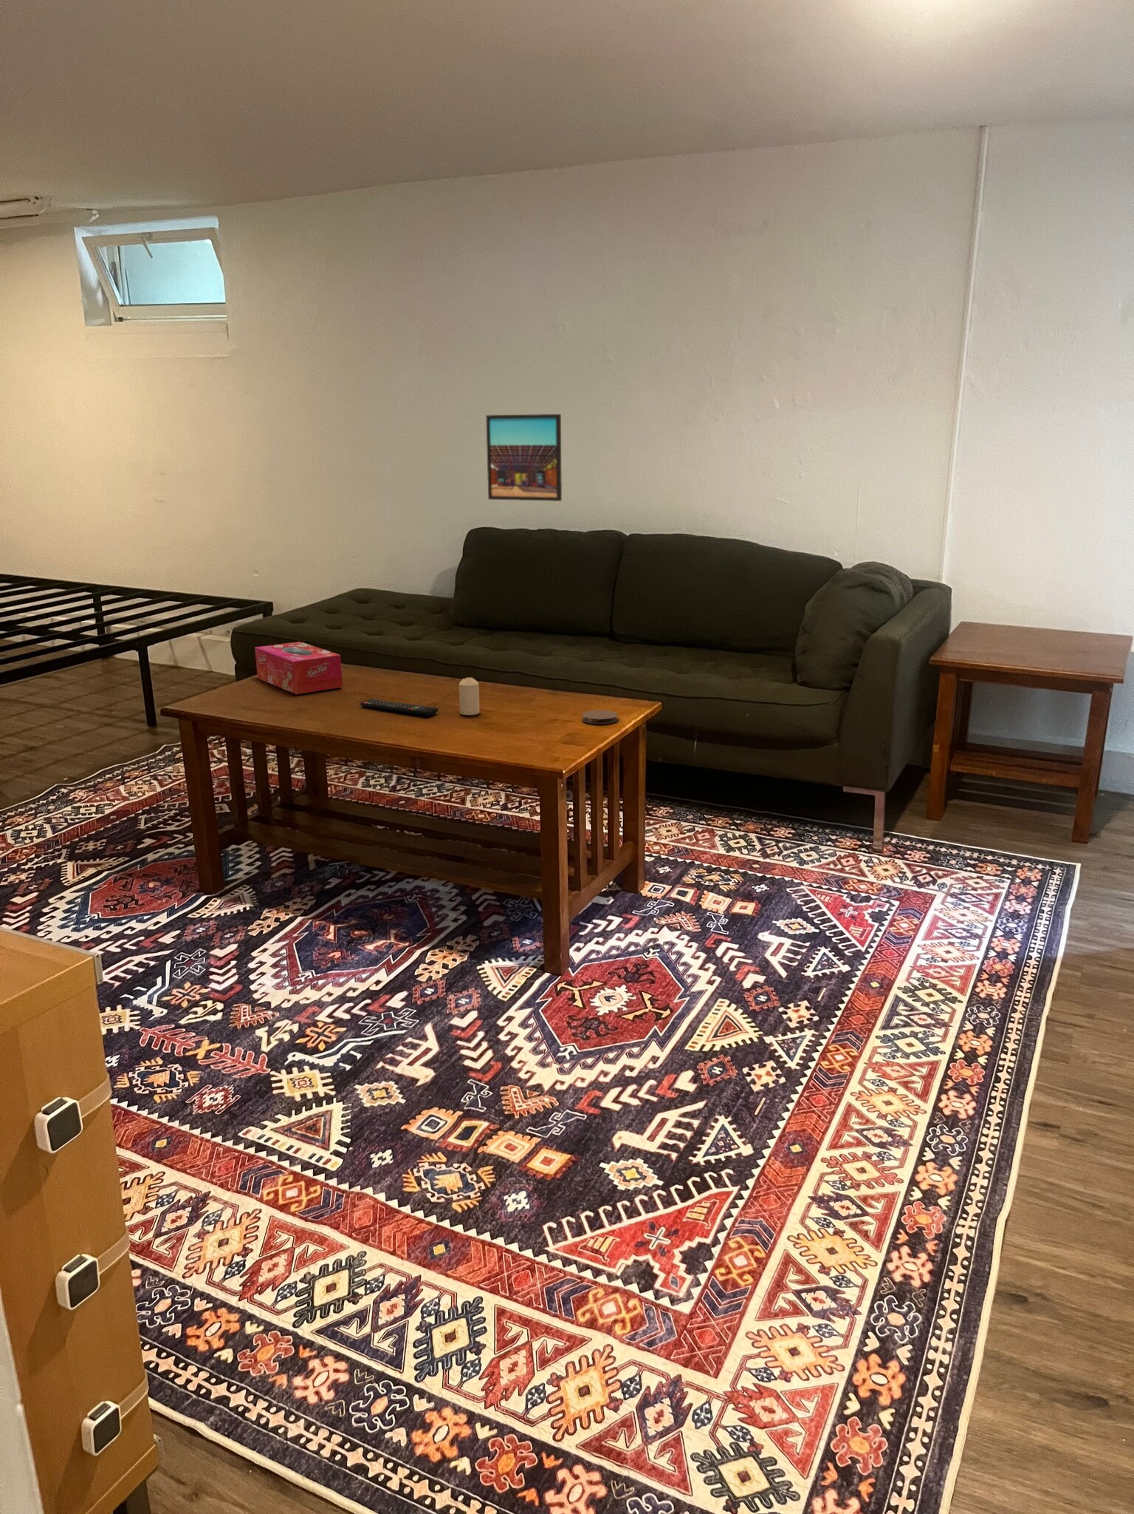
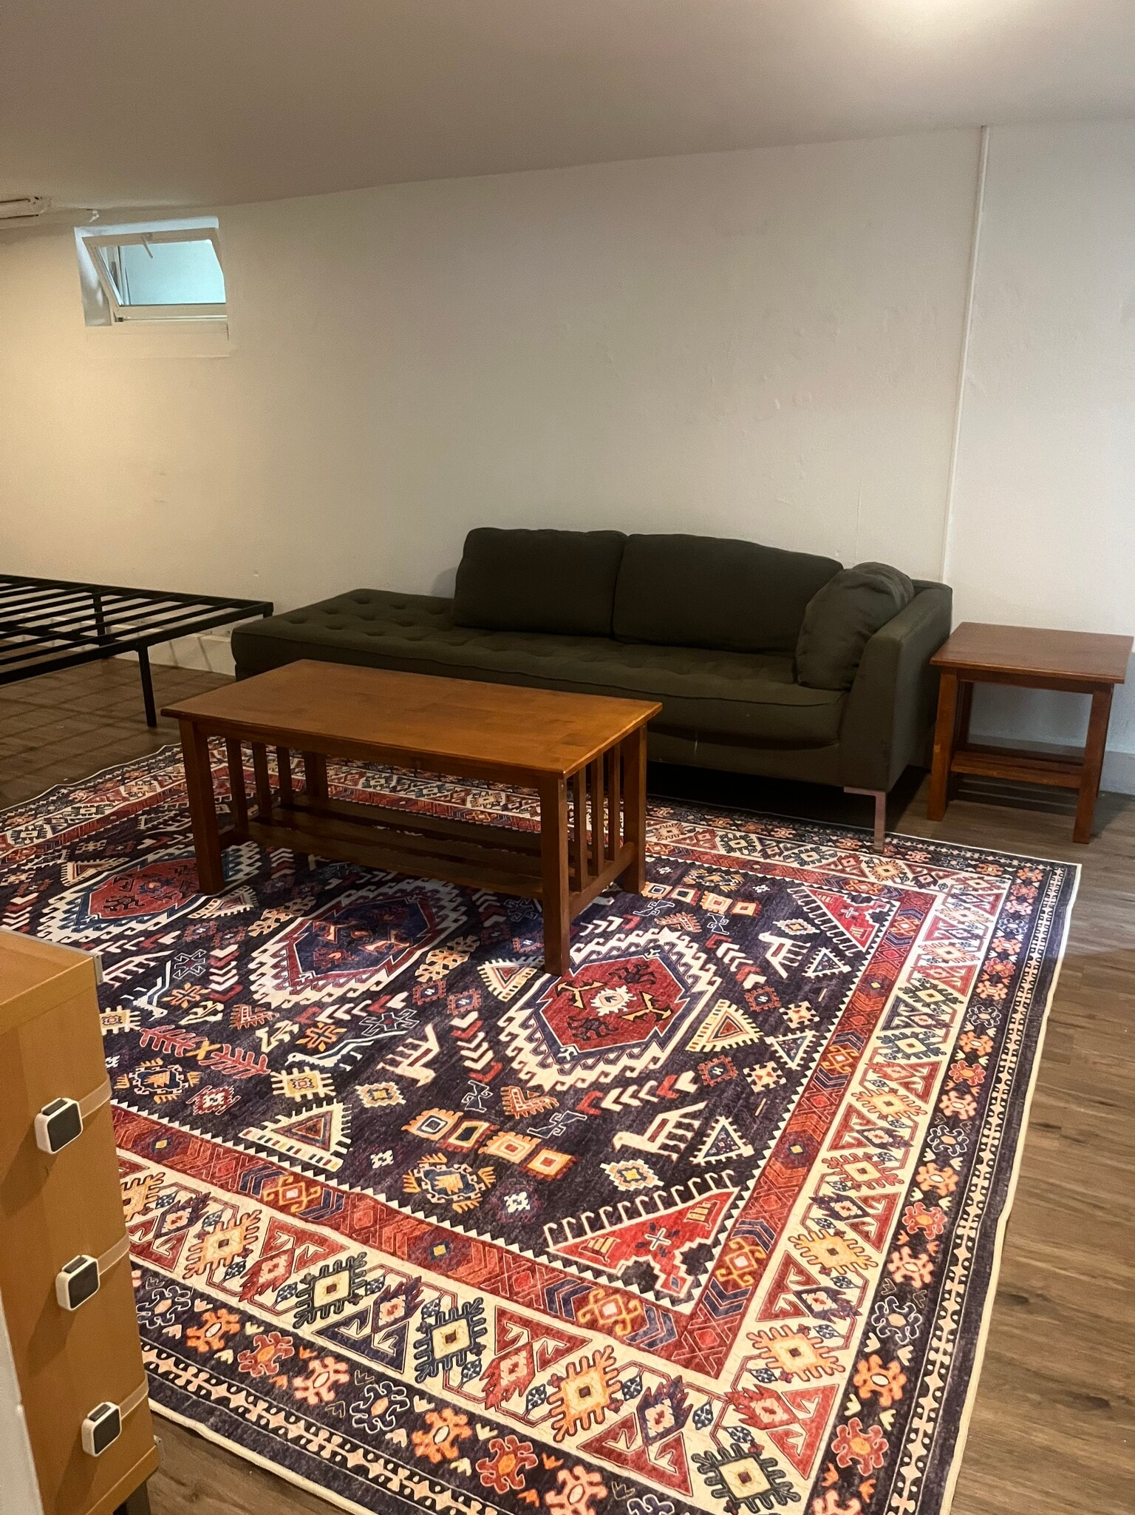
- candle (469, 696)
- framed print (523, 458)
- tissue box (298, 666)
- coaster (599, 716)
- remote control (398, 707)
